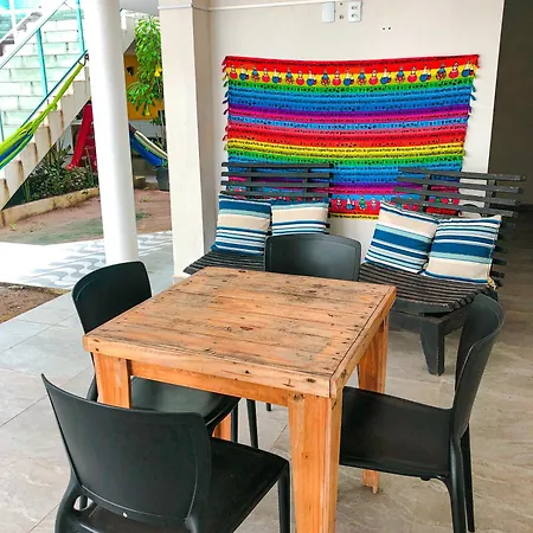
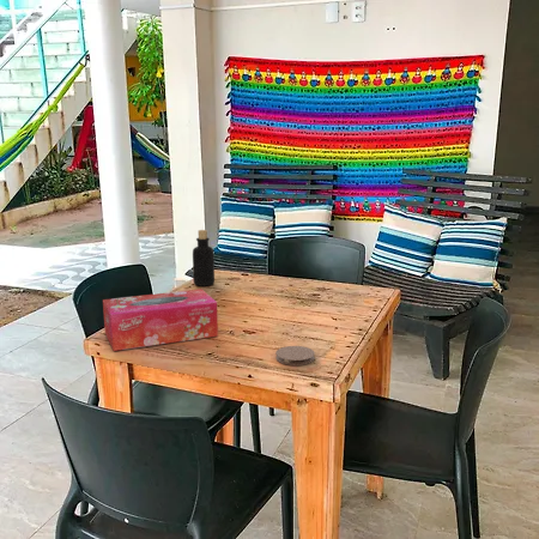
+ tissue box (159, 317)
+ bottle (202, 256)
+ coaster (295, 355)
